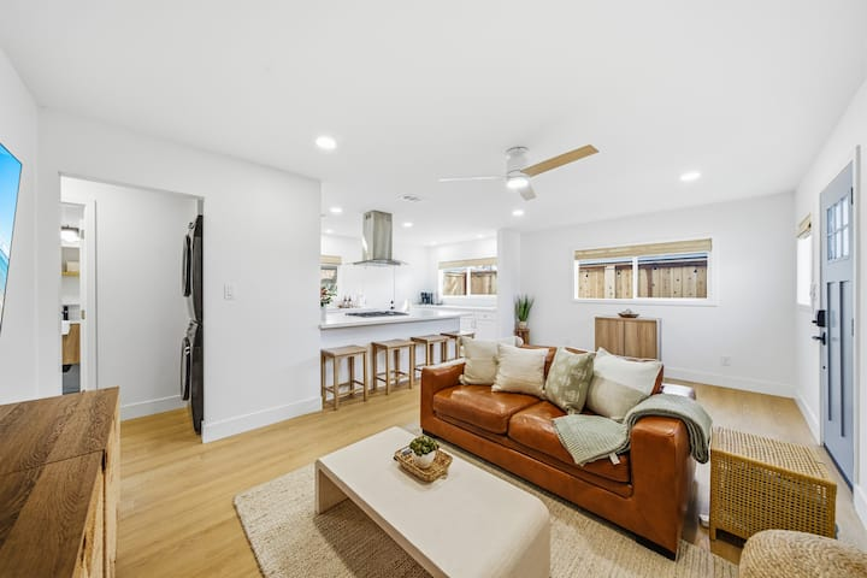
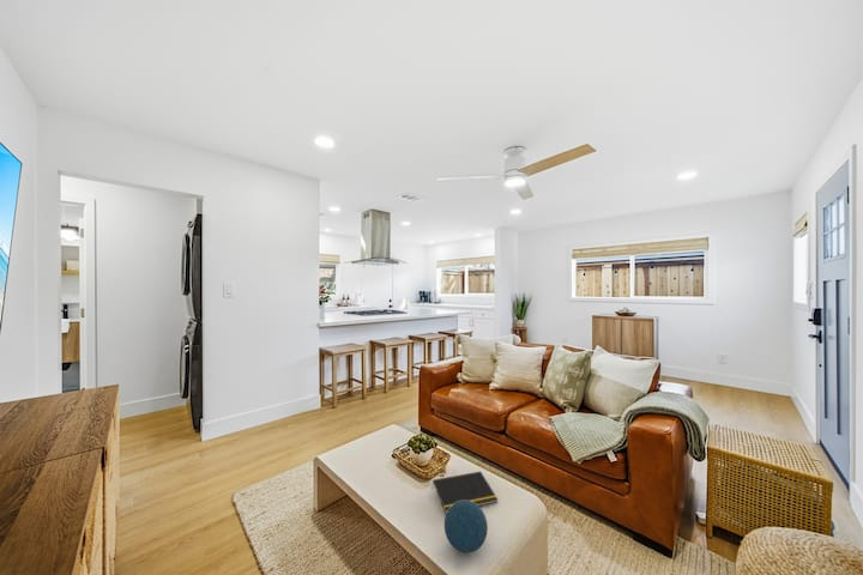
+ decorative orb (465, 525)
+ notepad (464, 490)
